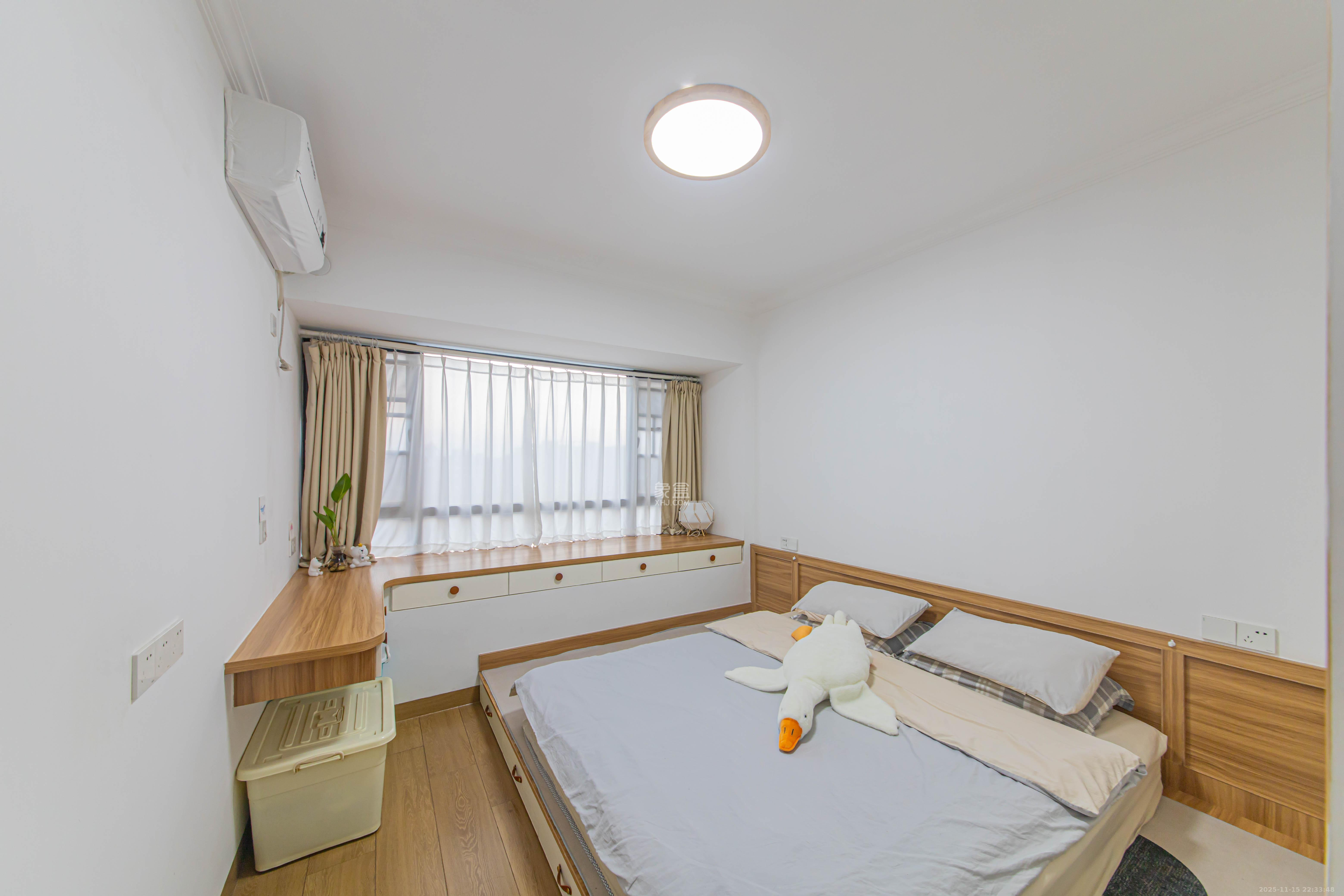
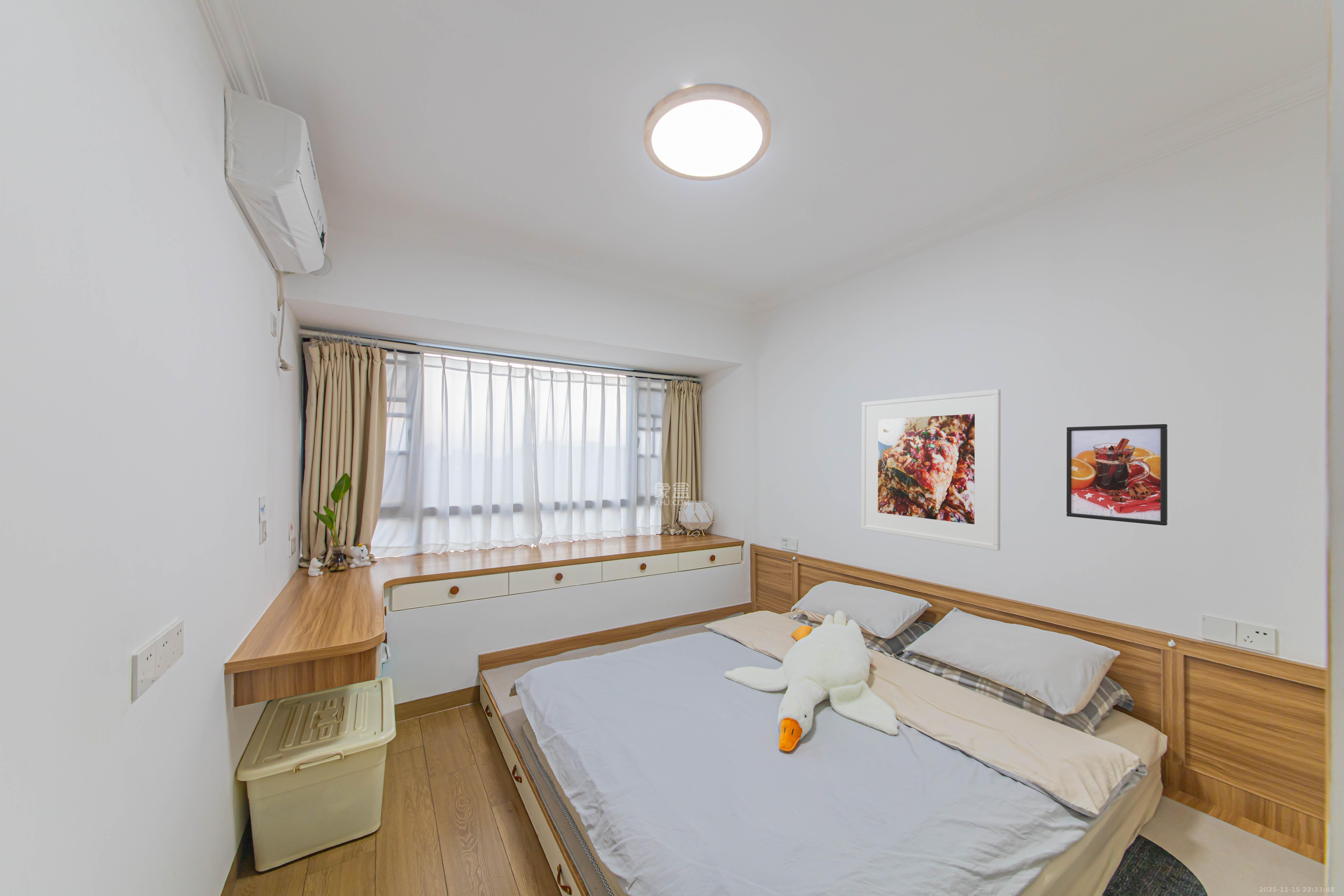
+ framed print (923, 467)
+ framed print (1114, 473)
